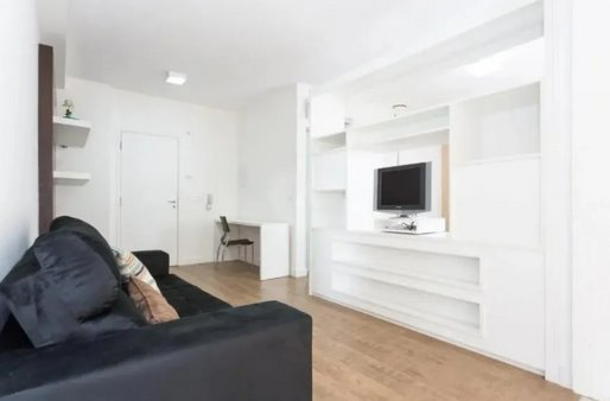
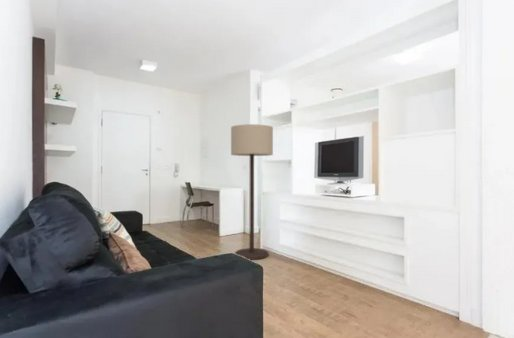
+ floor lamp (251, 191)
